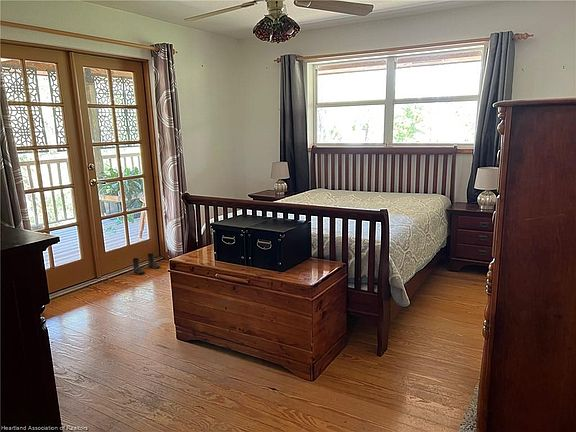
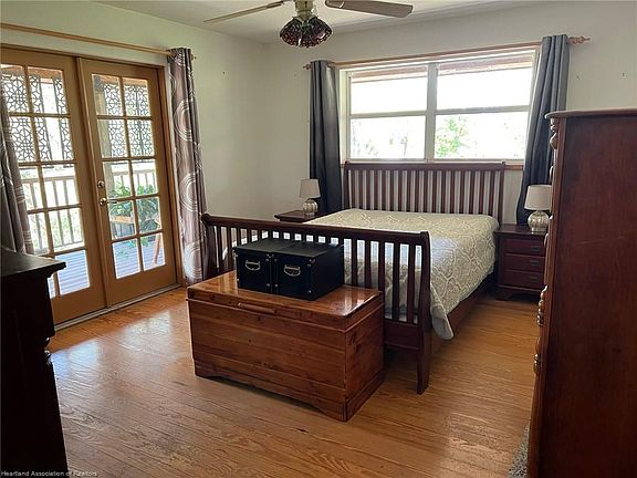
- boots (148, 263)
